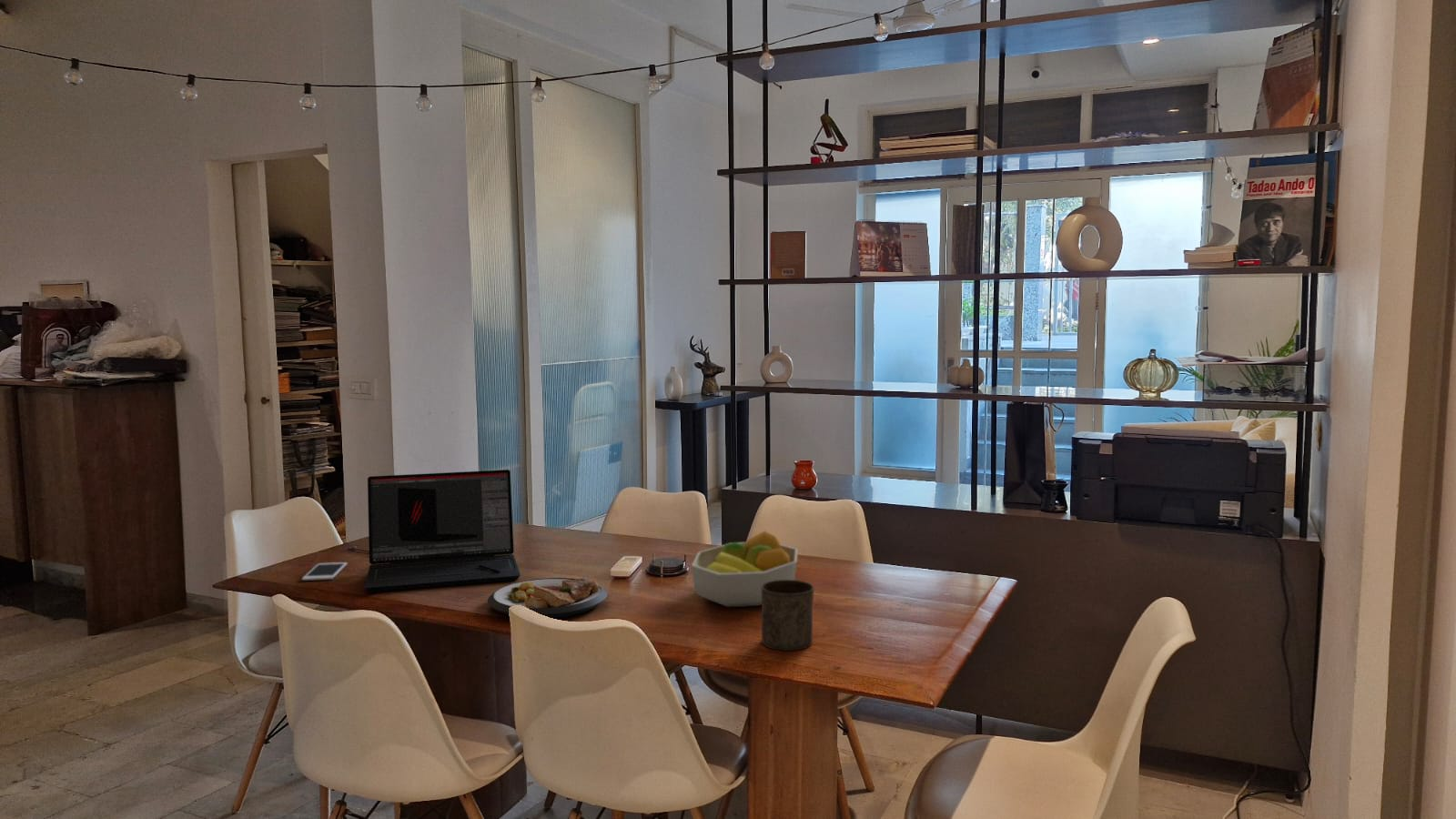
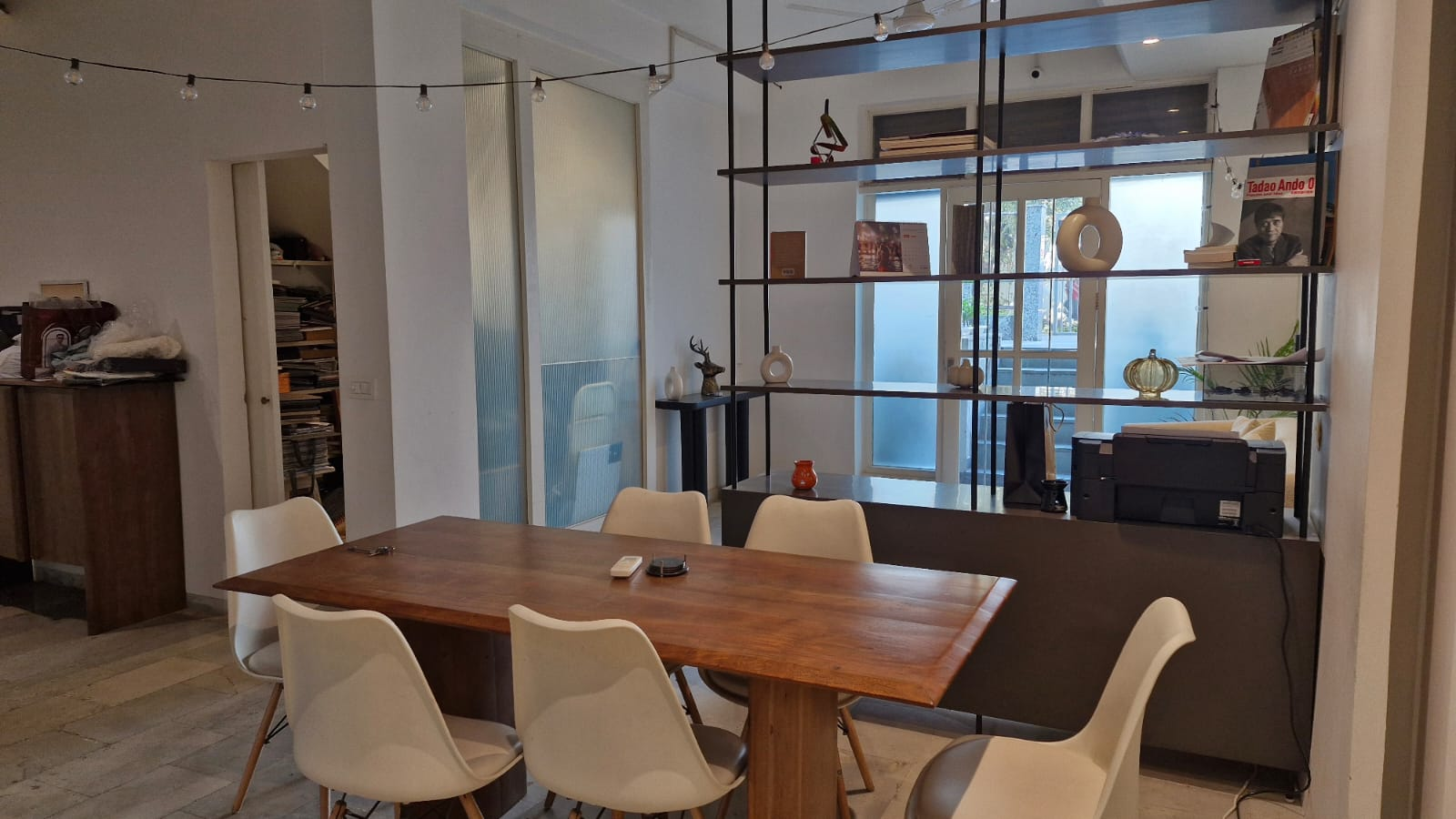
- laptop (441, 527)
- plate (548, 592)
- cell phone (325, 571)
- cup (787, 614)
- fruit bowl (746, 566)
